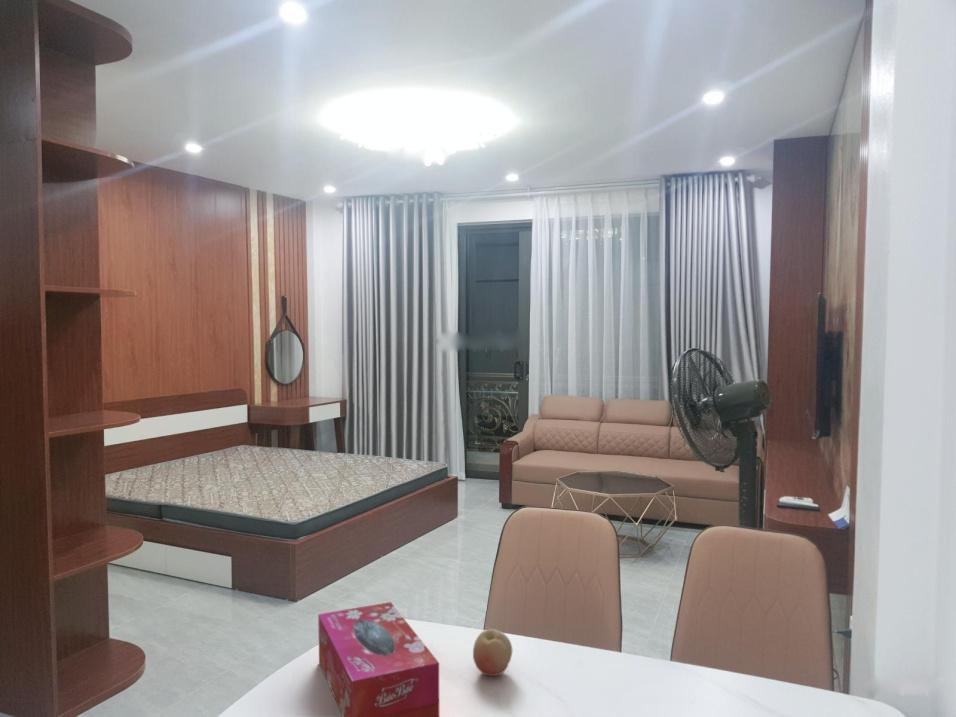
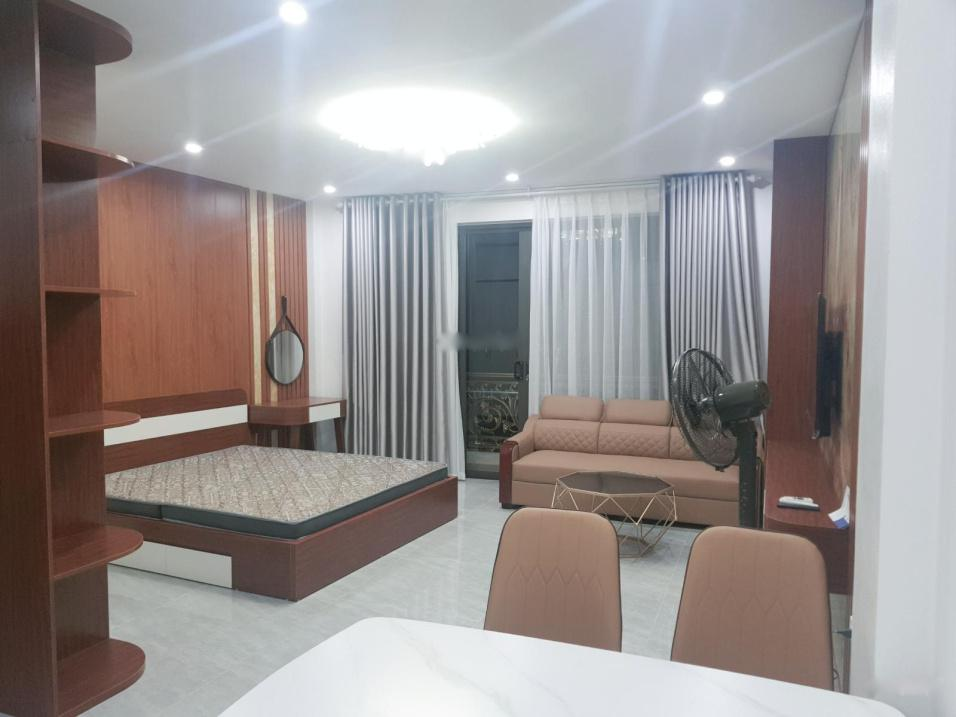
- tissue box (374, 662)
- fruit (492, 652)
